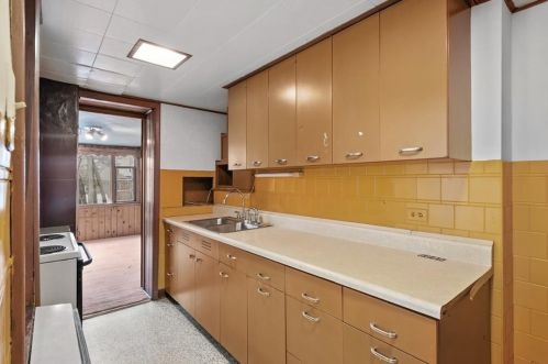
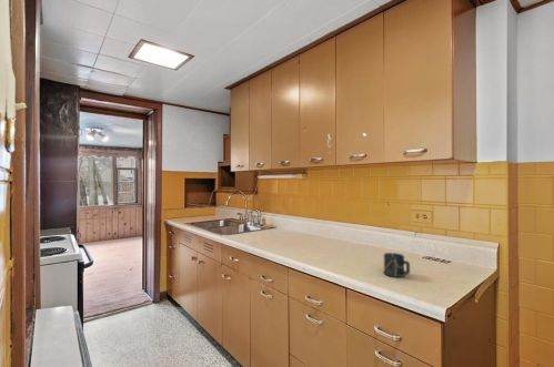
+ cup (396, 265)
